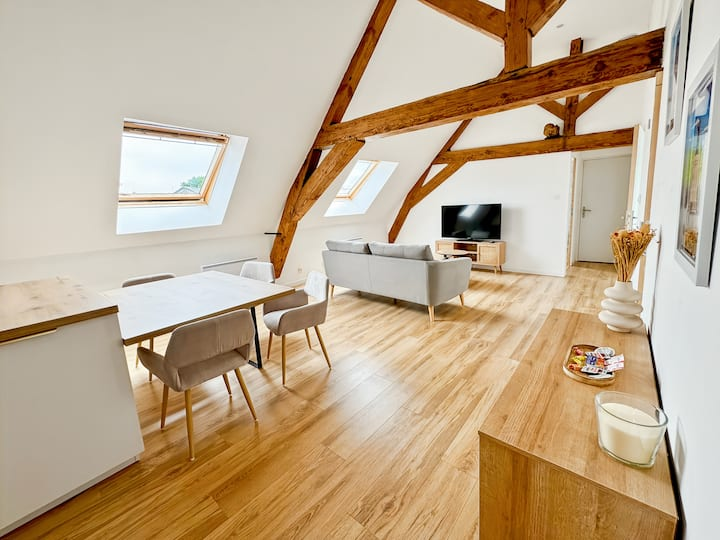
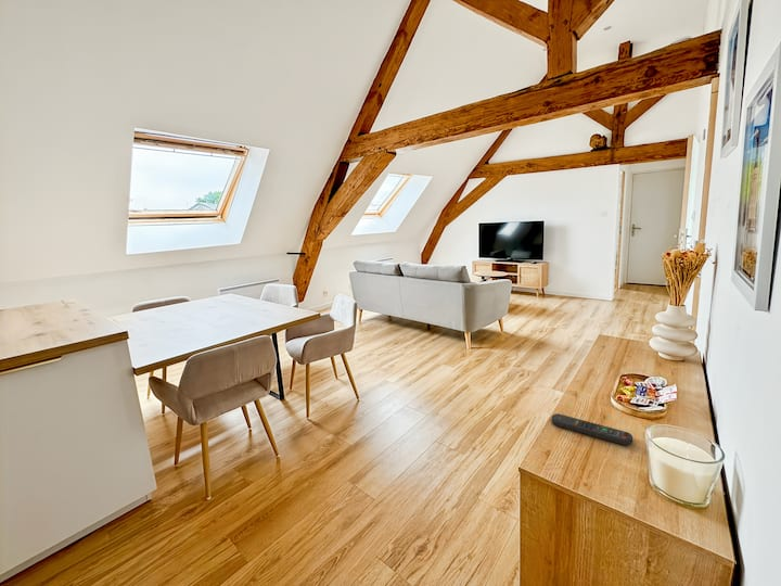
+ remote control (589, 428)
